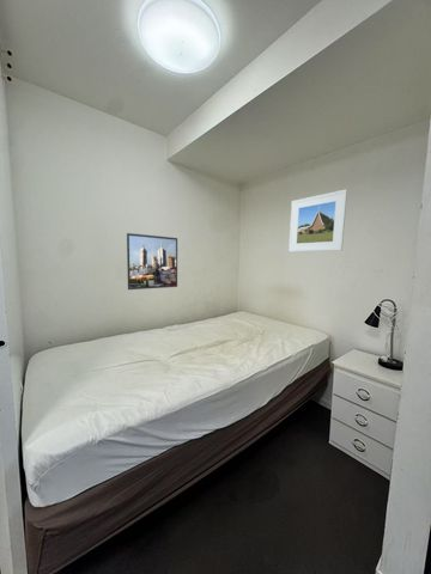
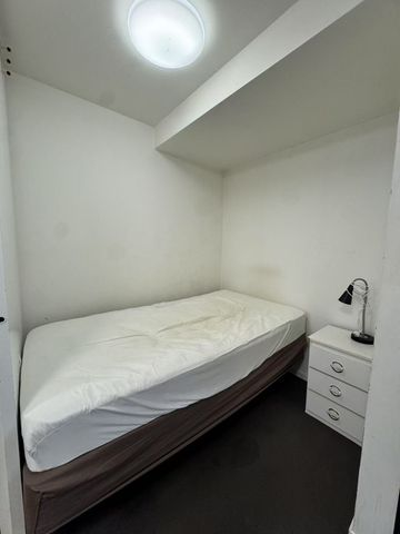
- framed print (153, 262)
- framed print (315, 224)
